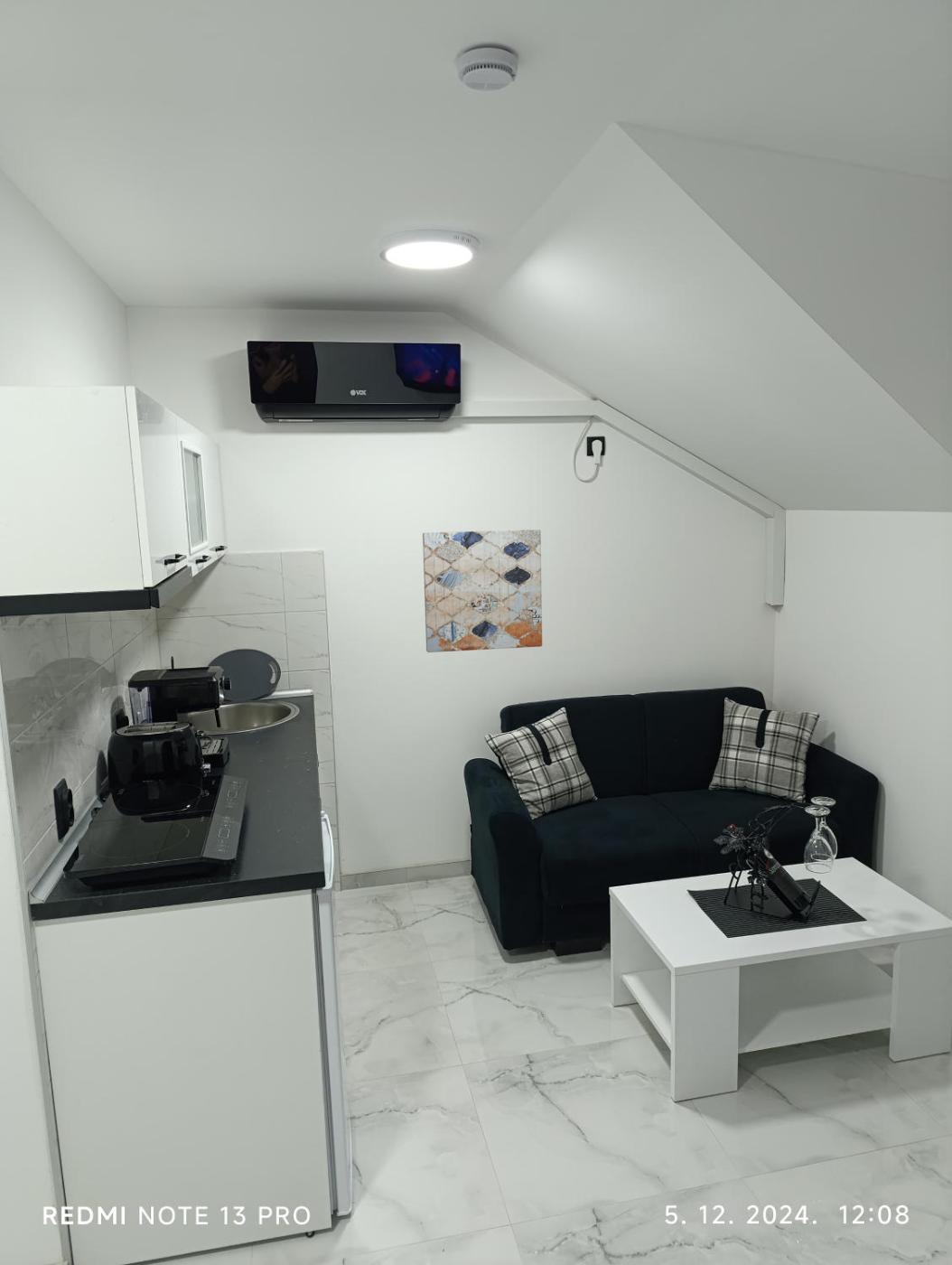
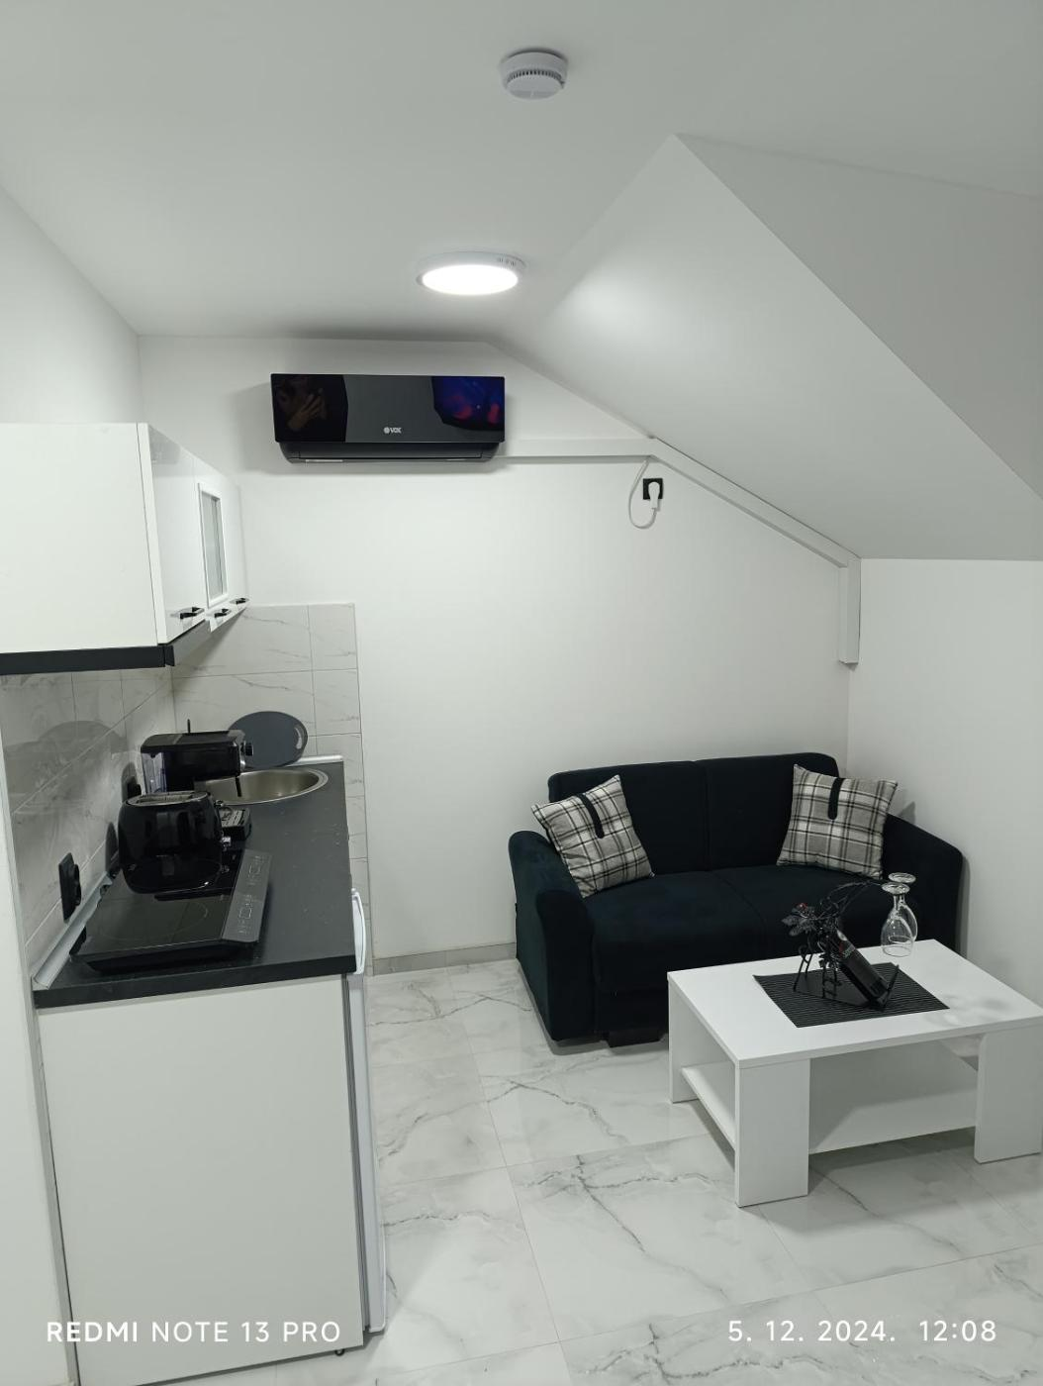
- wall art (483, 590)
